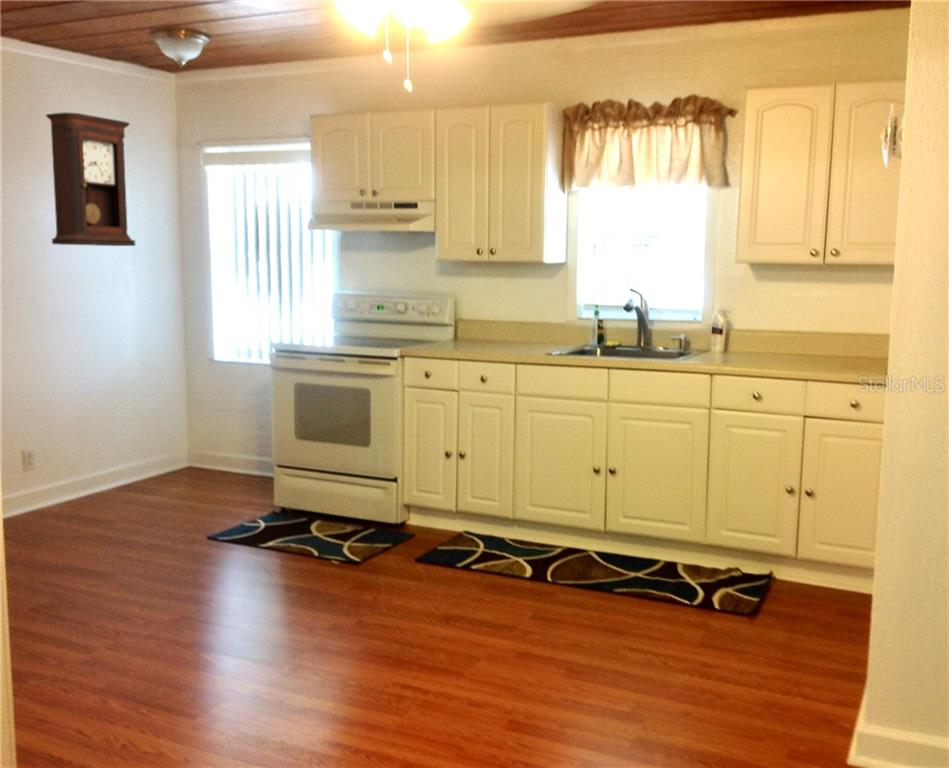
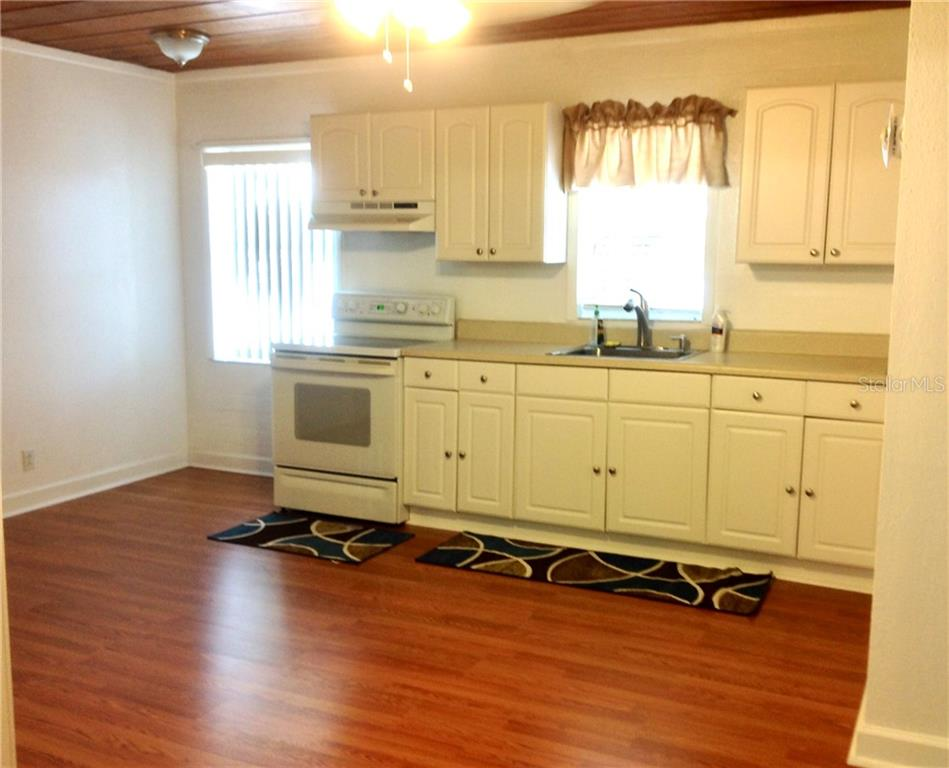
- pendulum clock (94, 182)
